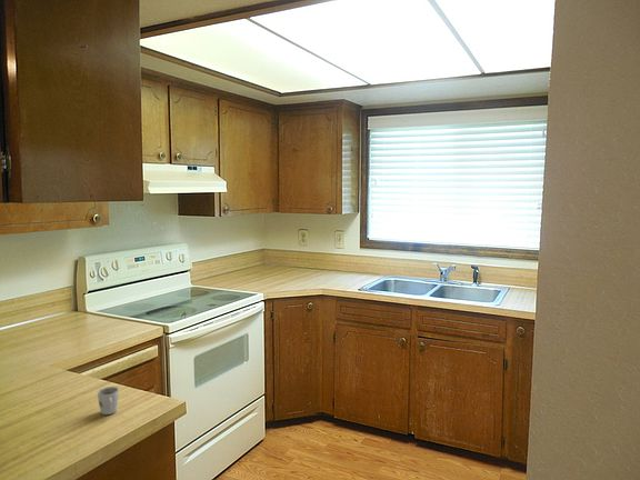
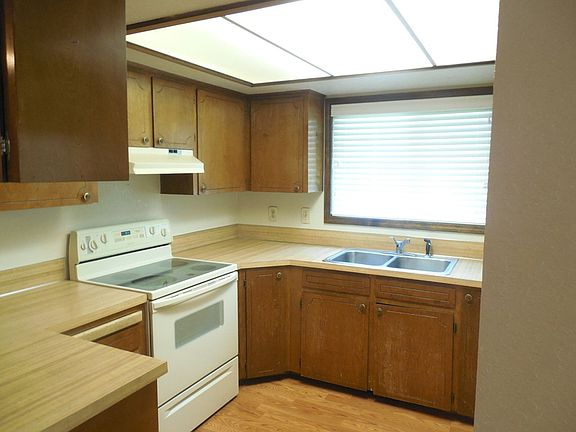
- cup (108, 394)
